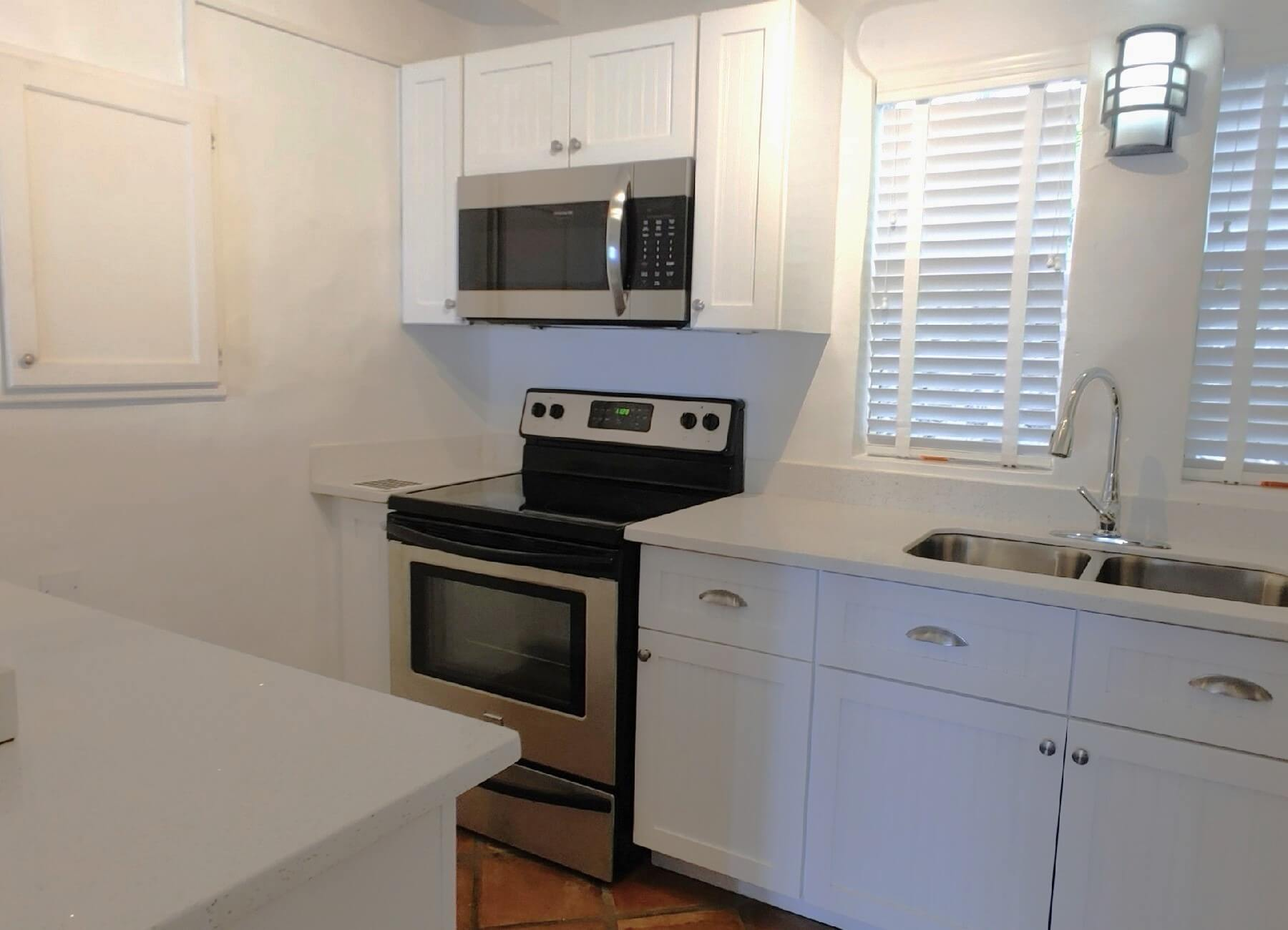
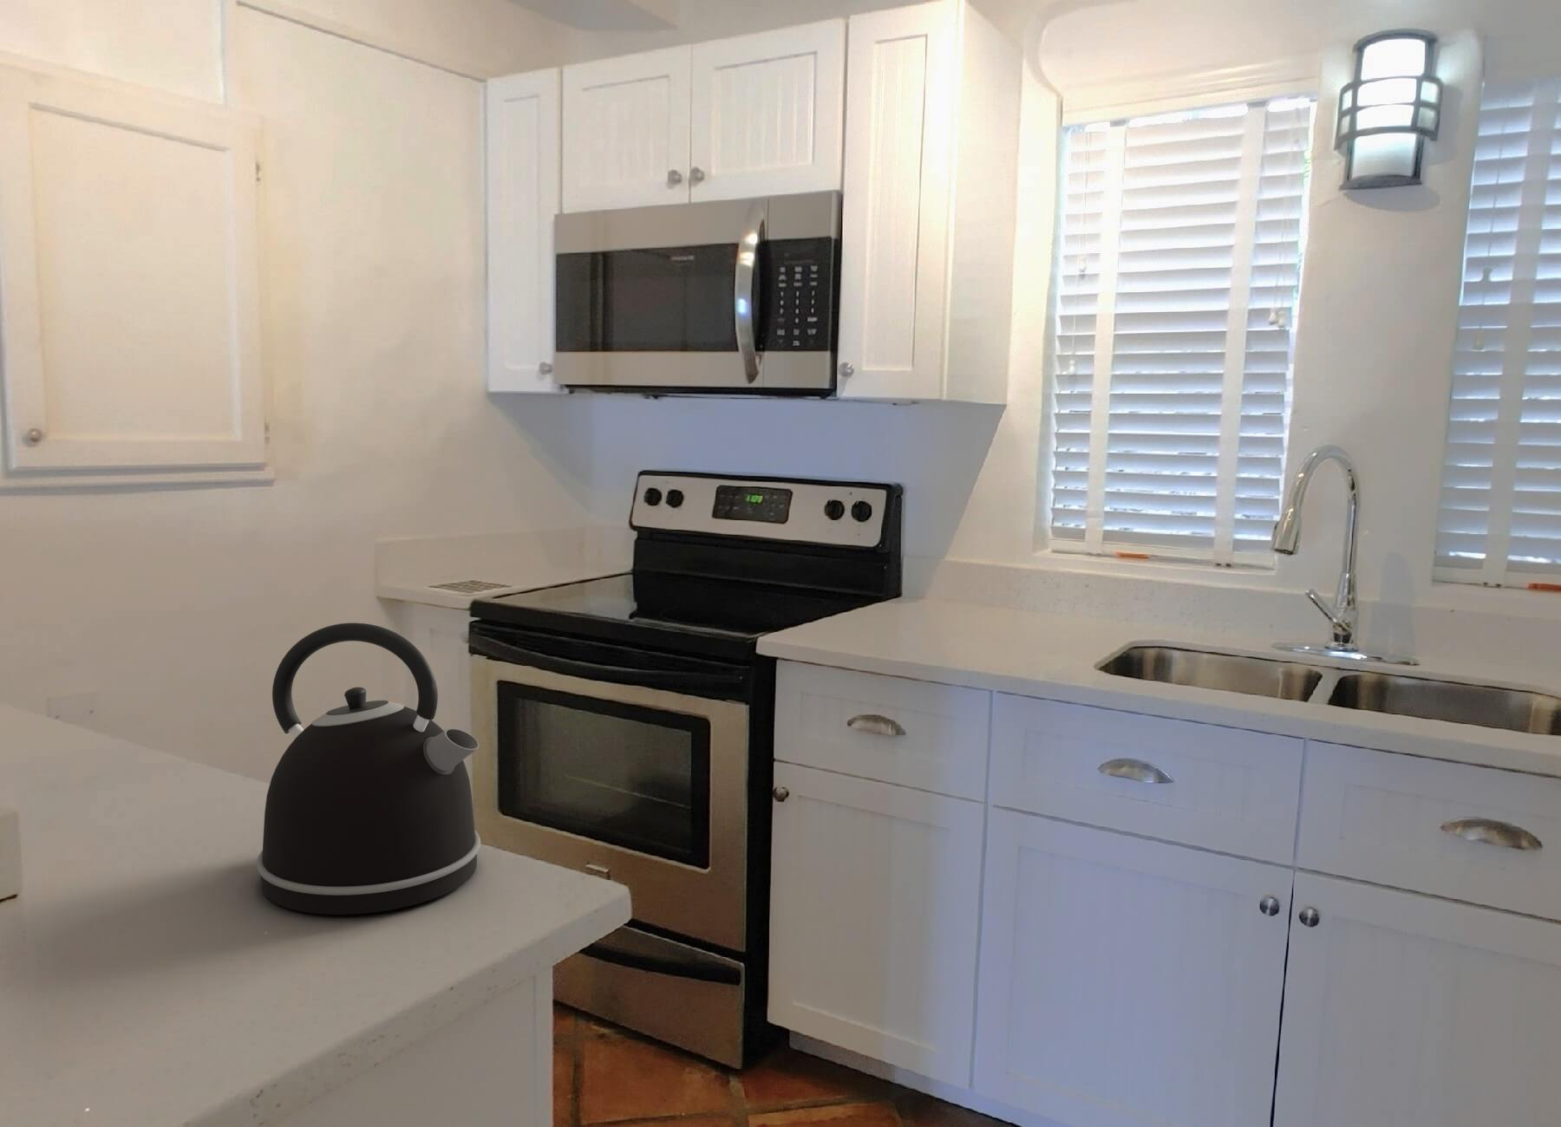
+ kettle (368, 749)
